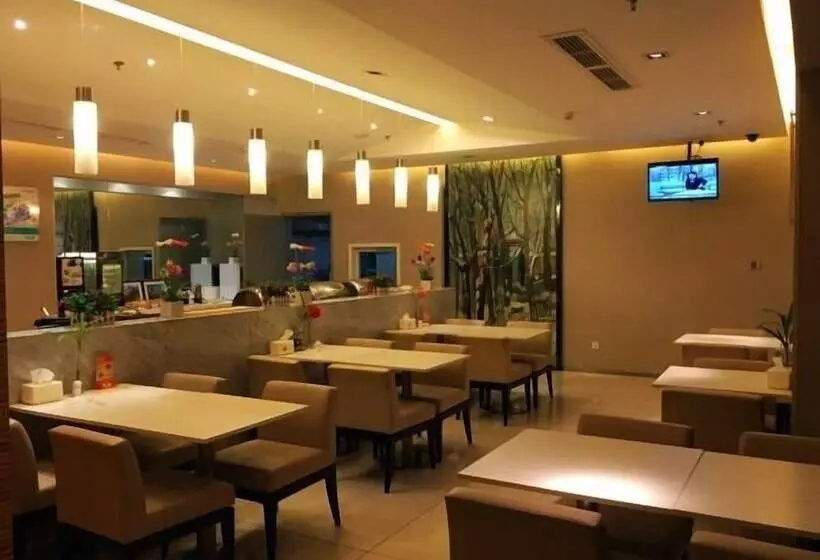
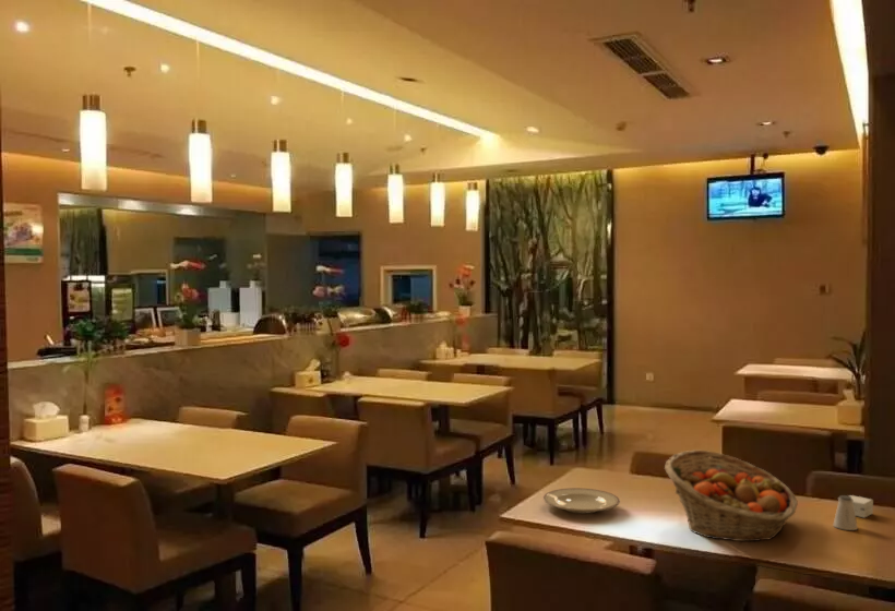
+ fruit basket (729, 493)
+ saltshaker (845, 512)
+ plate (581, 503)
+ small box (857, 505)
